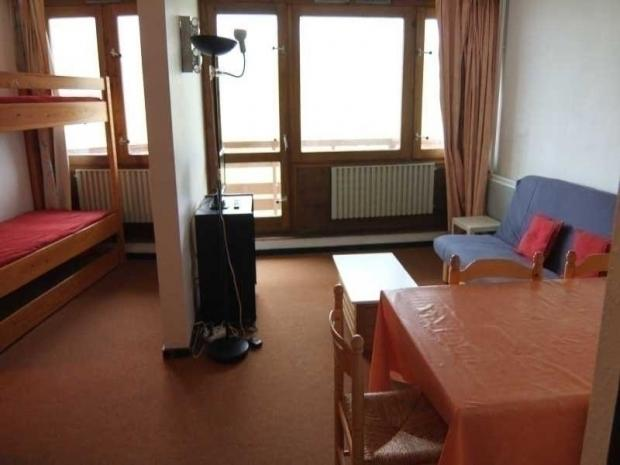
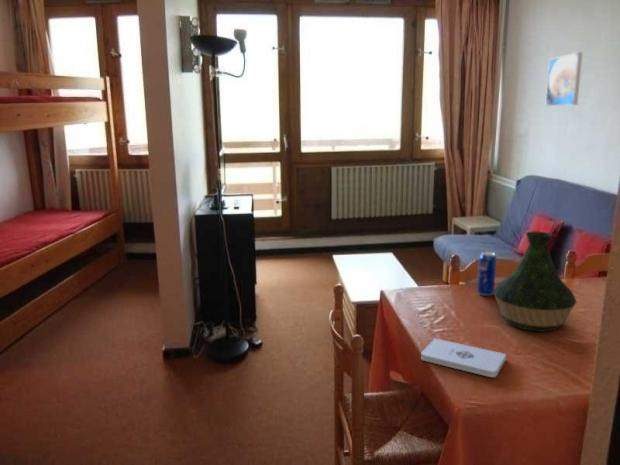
+ vase (535, 278)
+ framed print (562, 81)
+ notepad (462, 356)
+ beverage can (486, 273)
